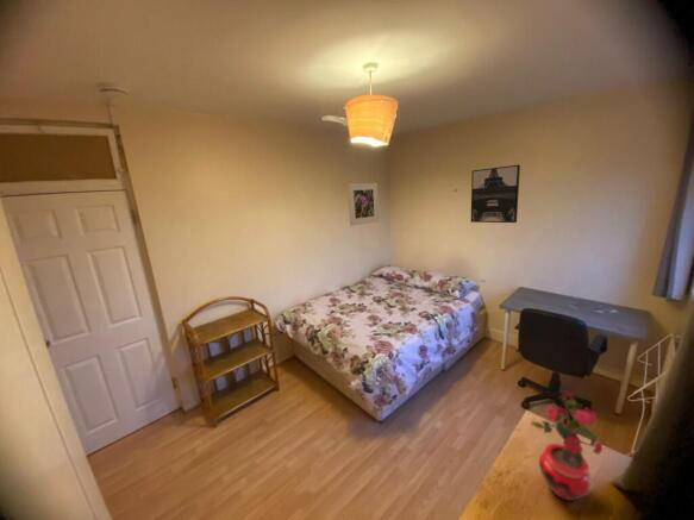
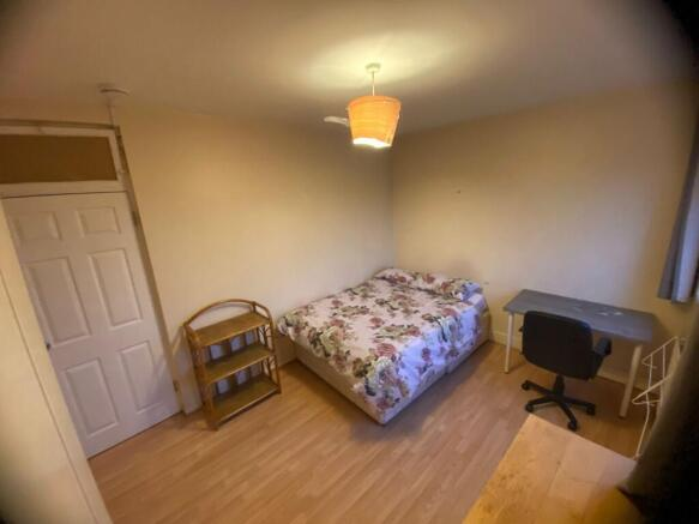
- potted plant (563, 443)
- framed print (363, 203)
- wall art (493, 195)
